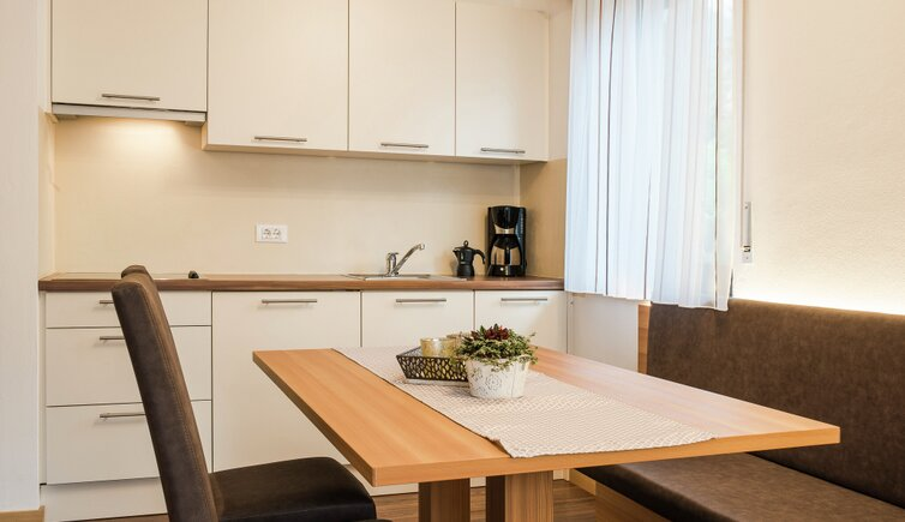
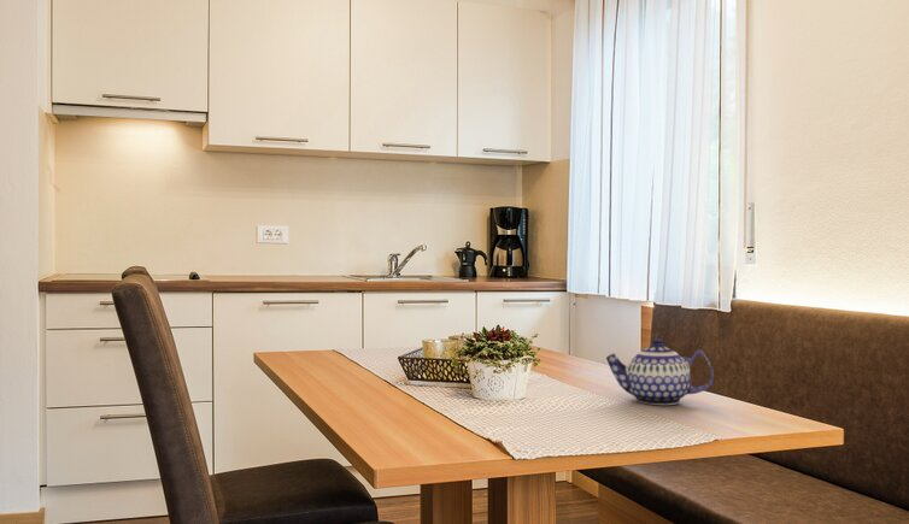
+ teapot (658, 370)
